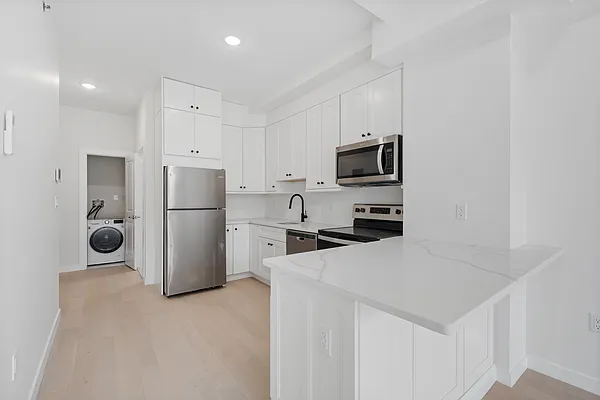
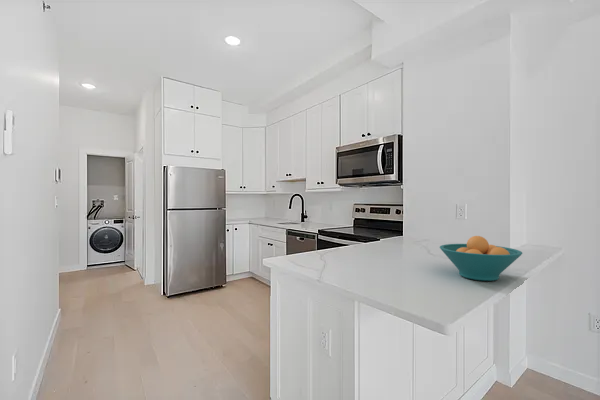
+ fruit bowl (478, 256)
